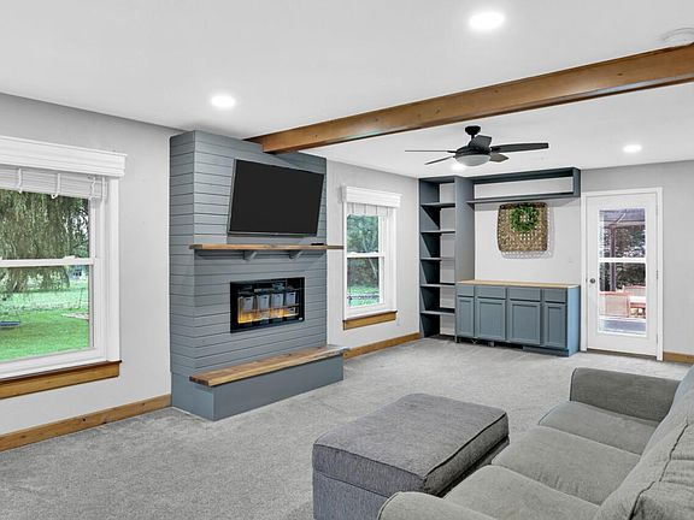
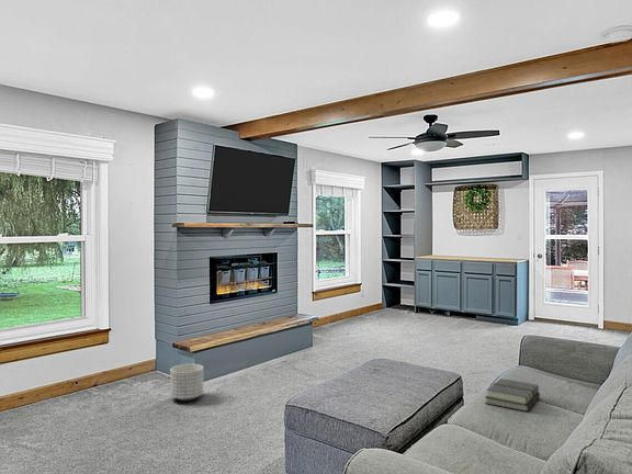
+ book (512, 393)
+ planter (187, 383)
